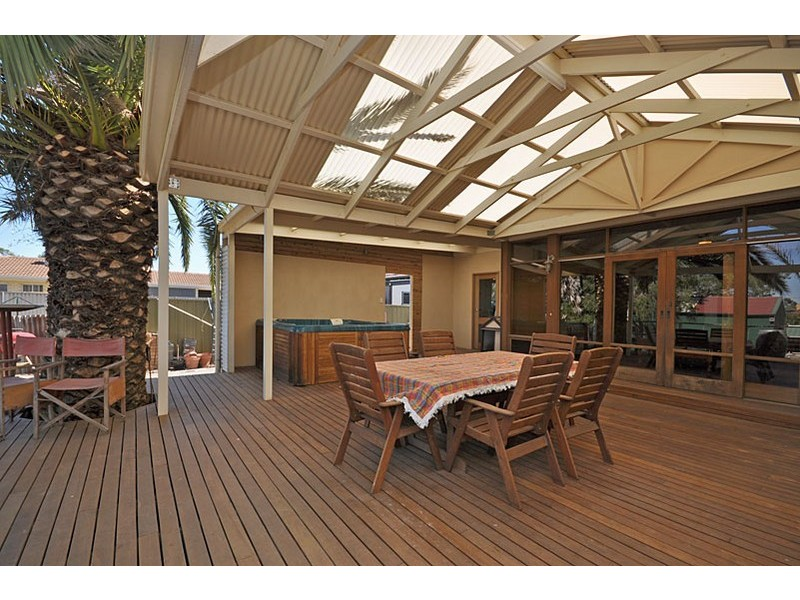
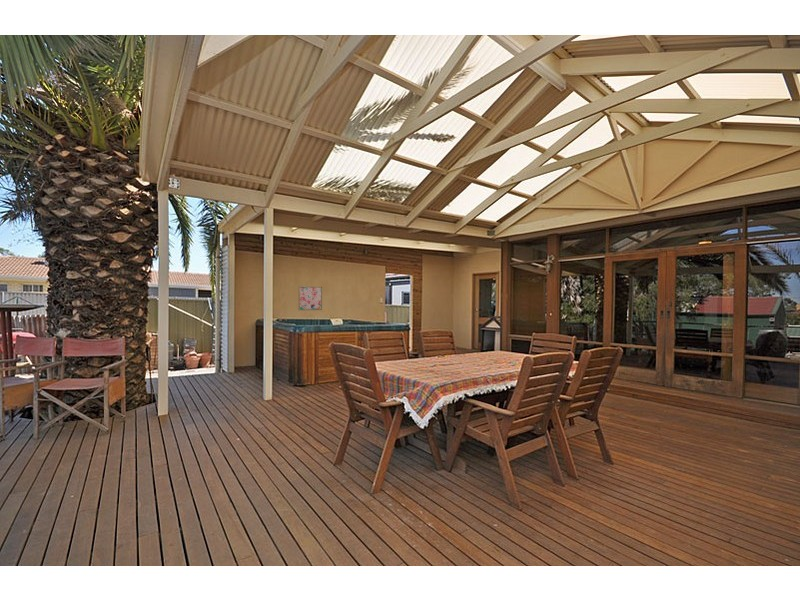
+ wall art (310, 298)
